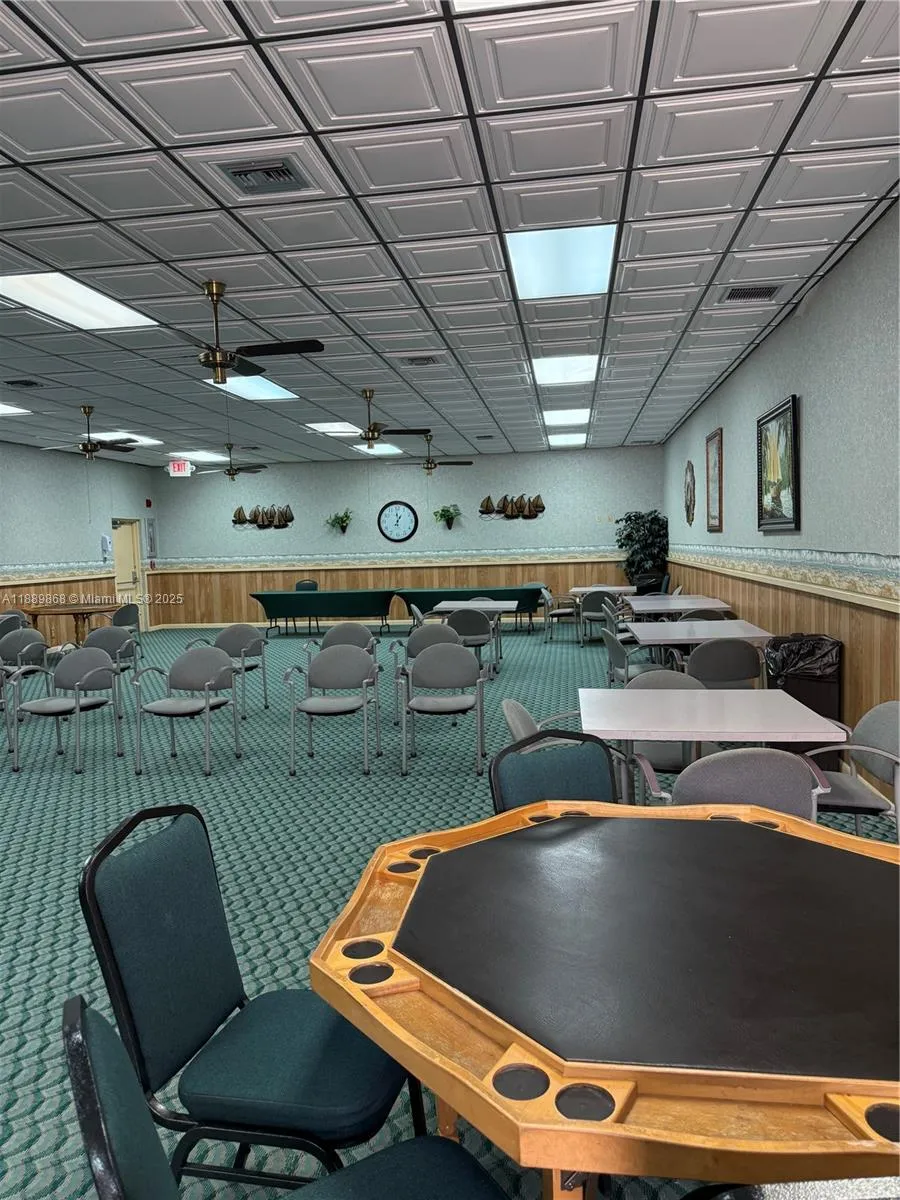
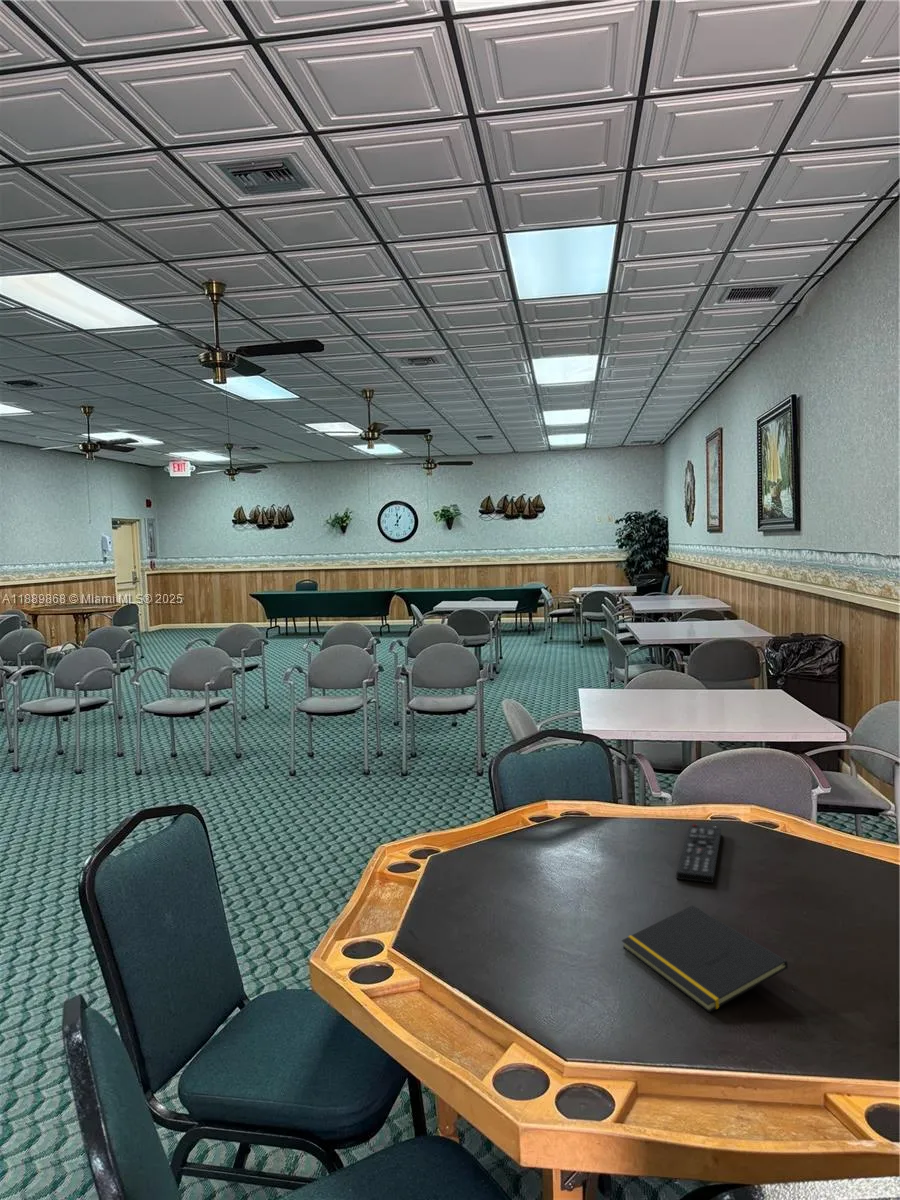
+ remote control (700, 850)
+ notepad (700, 953)
